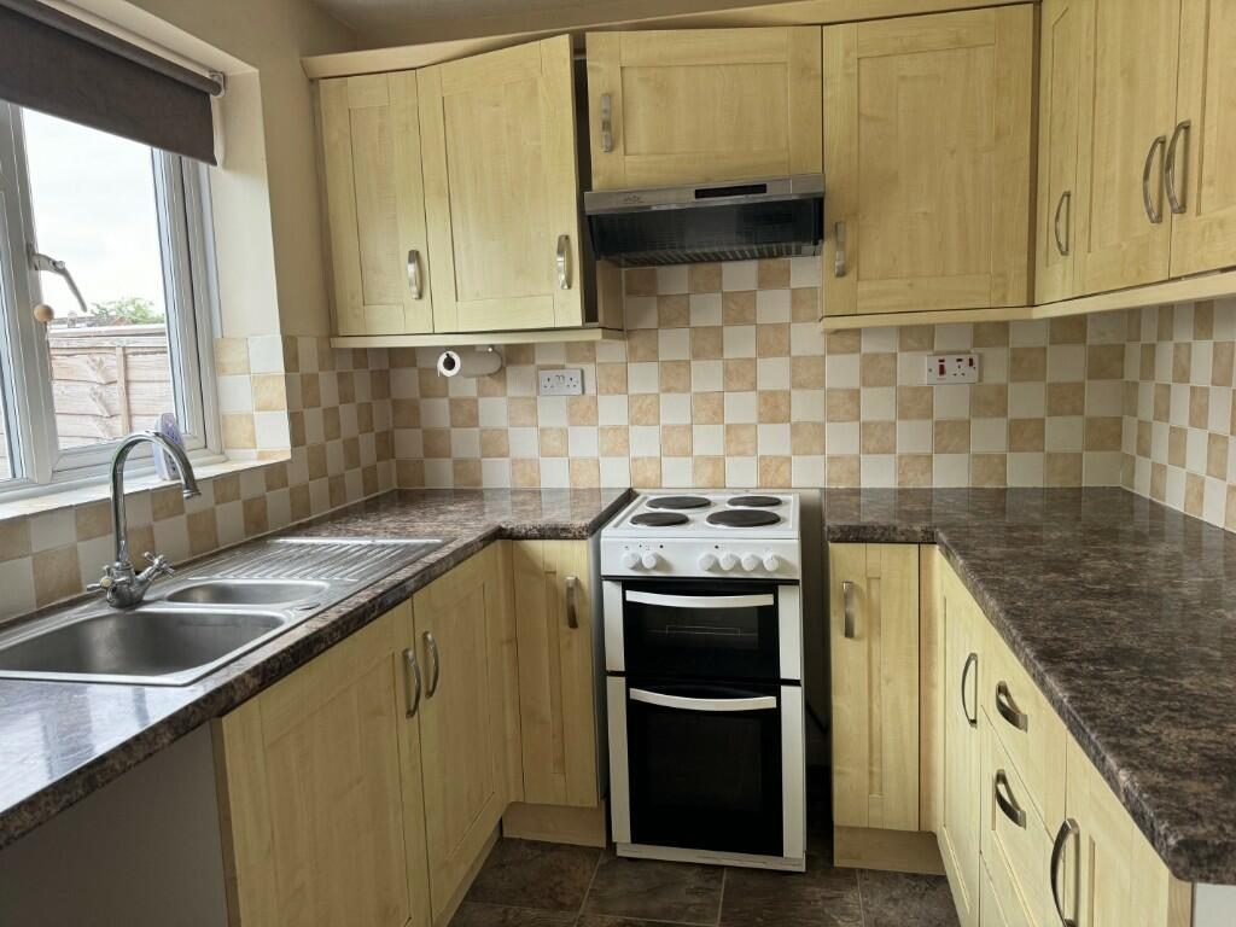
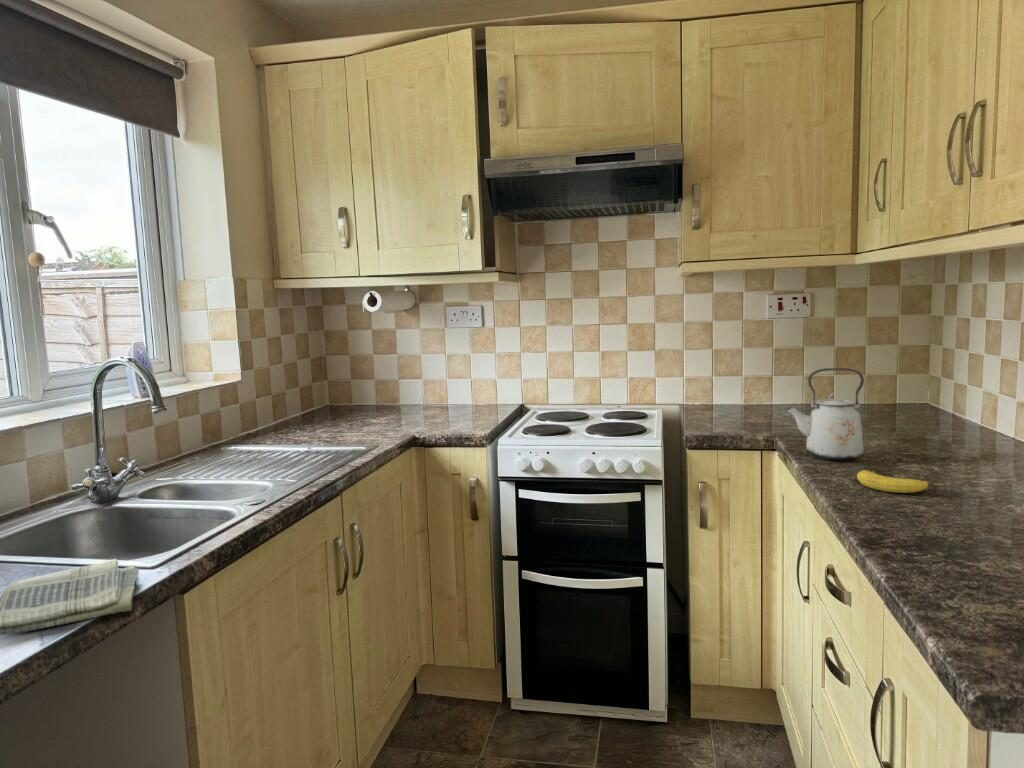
+ dish towel (69, 593)
+ kettle (824, 412)
+ fruit (887, 478)
